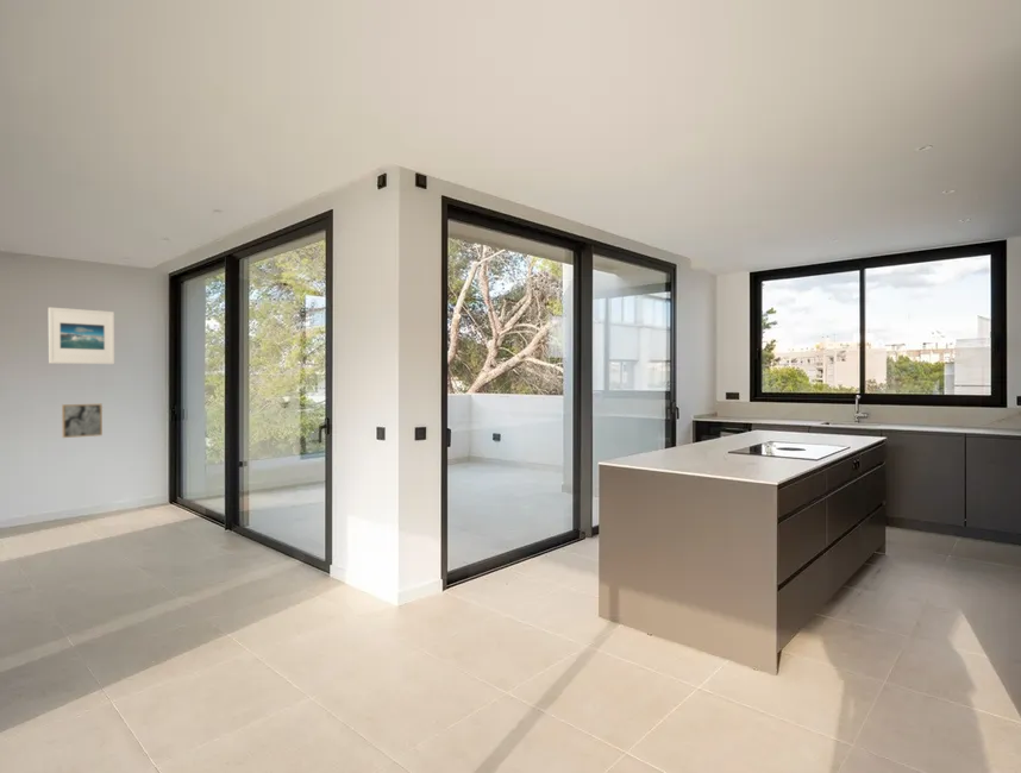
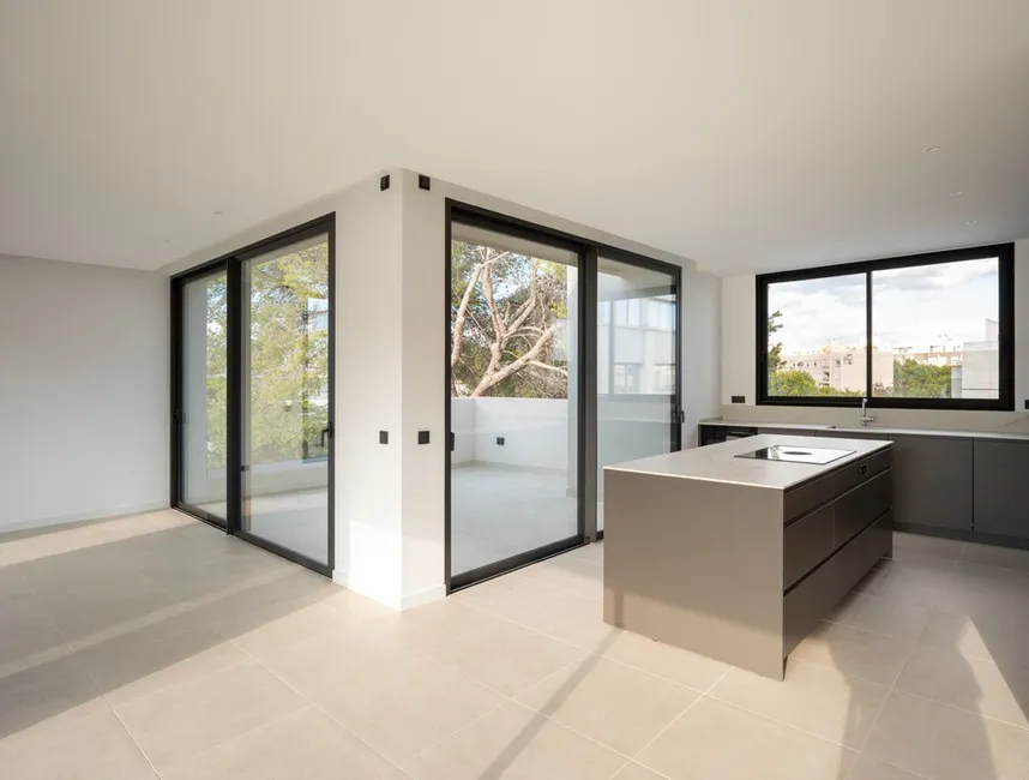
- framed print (82, 337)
- wall art (82, 420)
